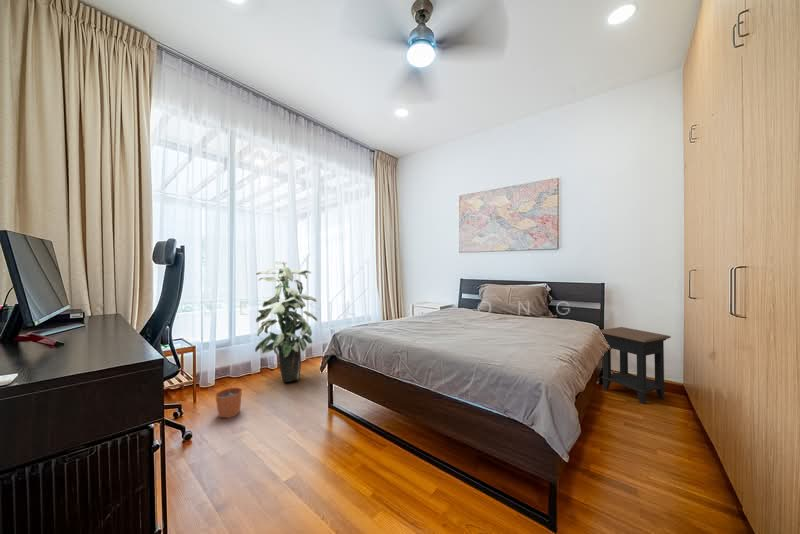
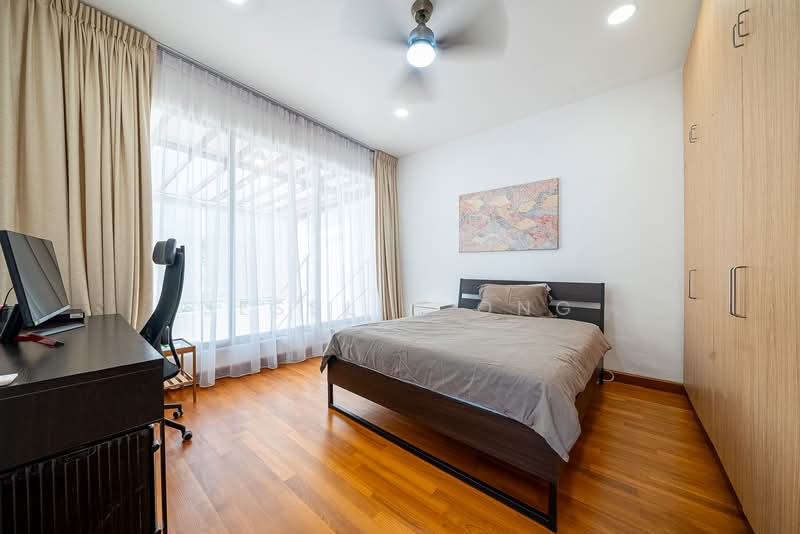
- side table (627, 363)
- plant pot (229, 397)
- indoor plant (285, 320)
